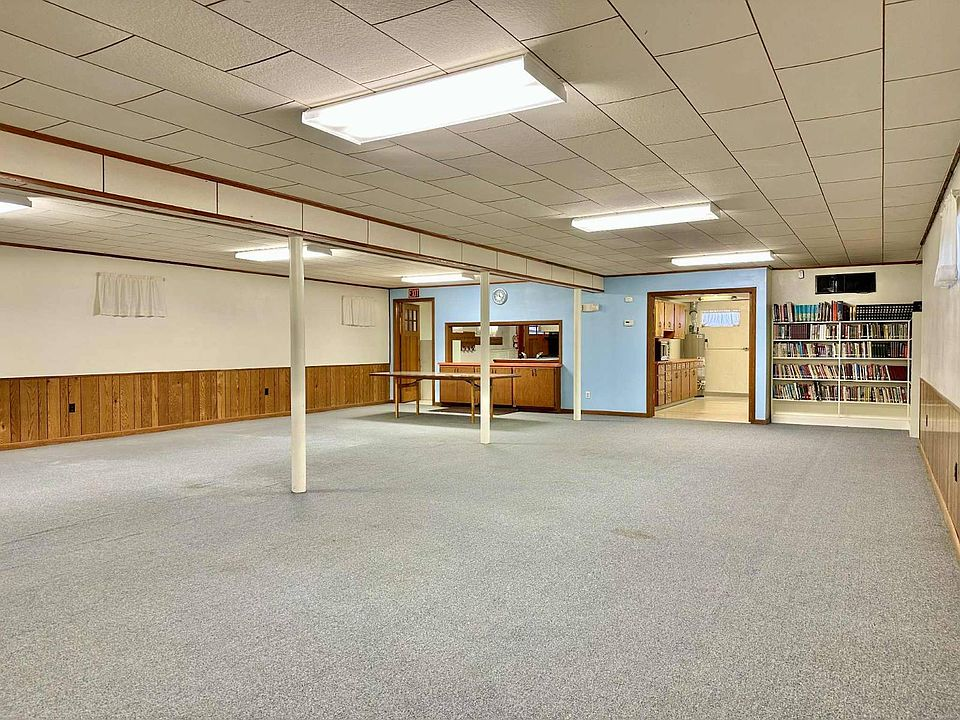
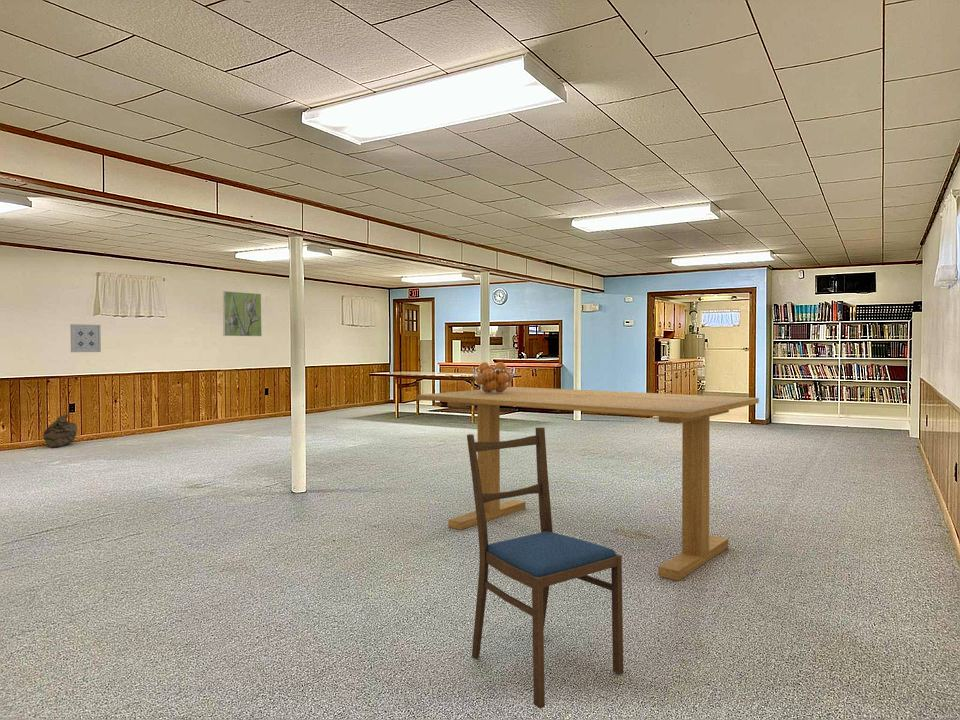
+ dining table (590, 411)
+ wall art (85, 338)
+ fruit basket (493, 377)
+ dining chair (543, 552)
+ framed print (242, 314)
+ bag (60, 430)
